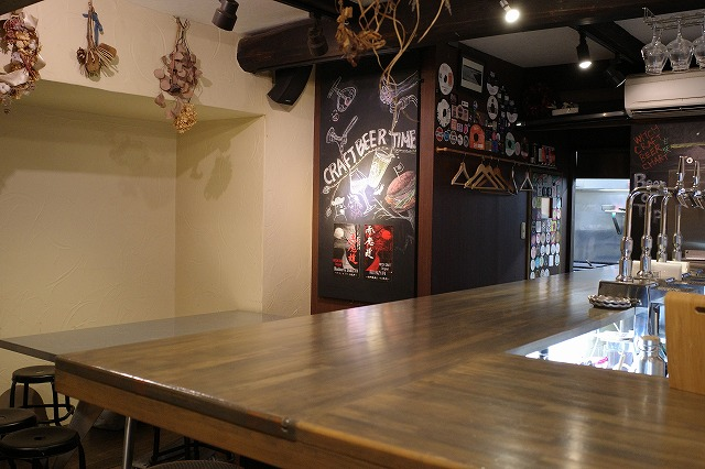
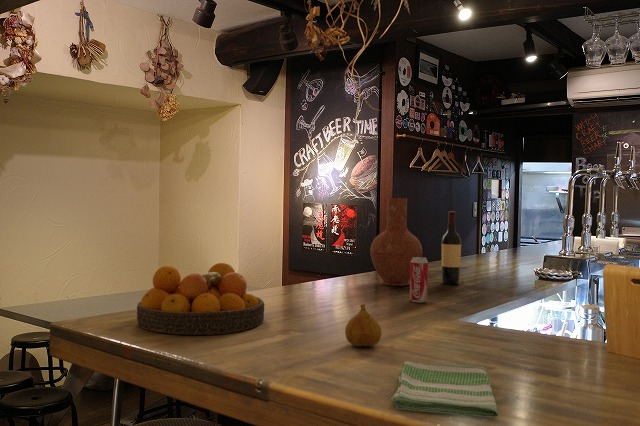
+ vase (396, 241)
+ fruit bowl (201, 293)
+ dish towel (443, 385)
+ fruit (362, 324)
+ beverage can (418, 279)
+ wine bottle (451, 247)
